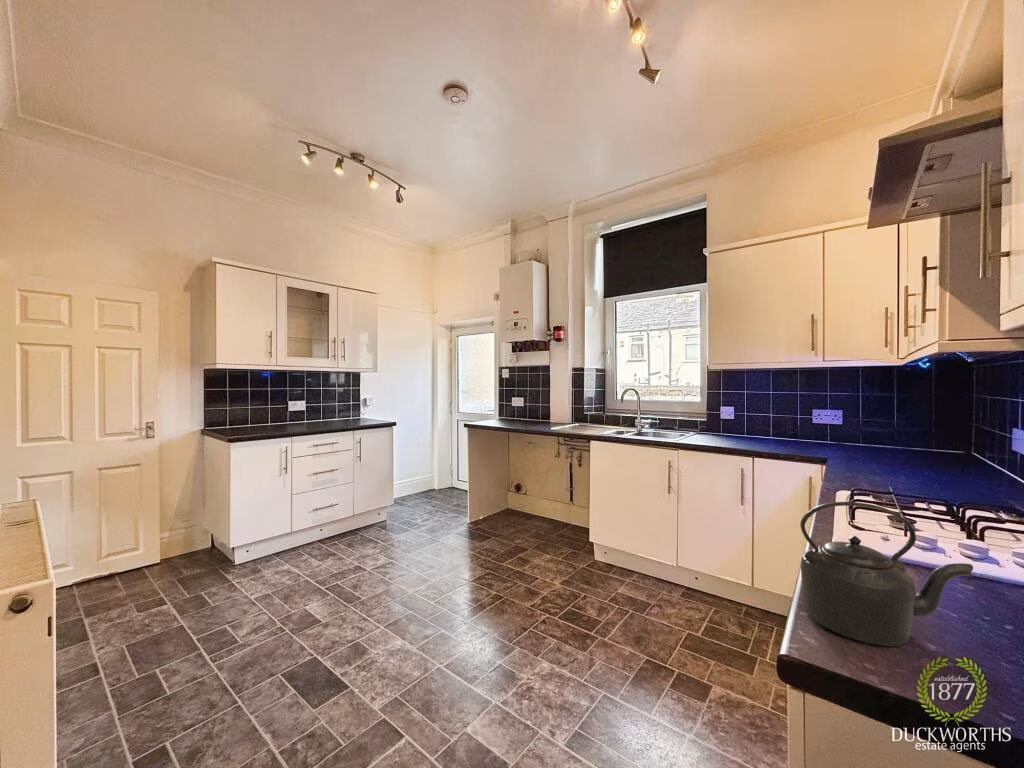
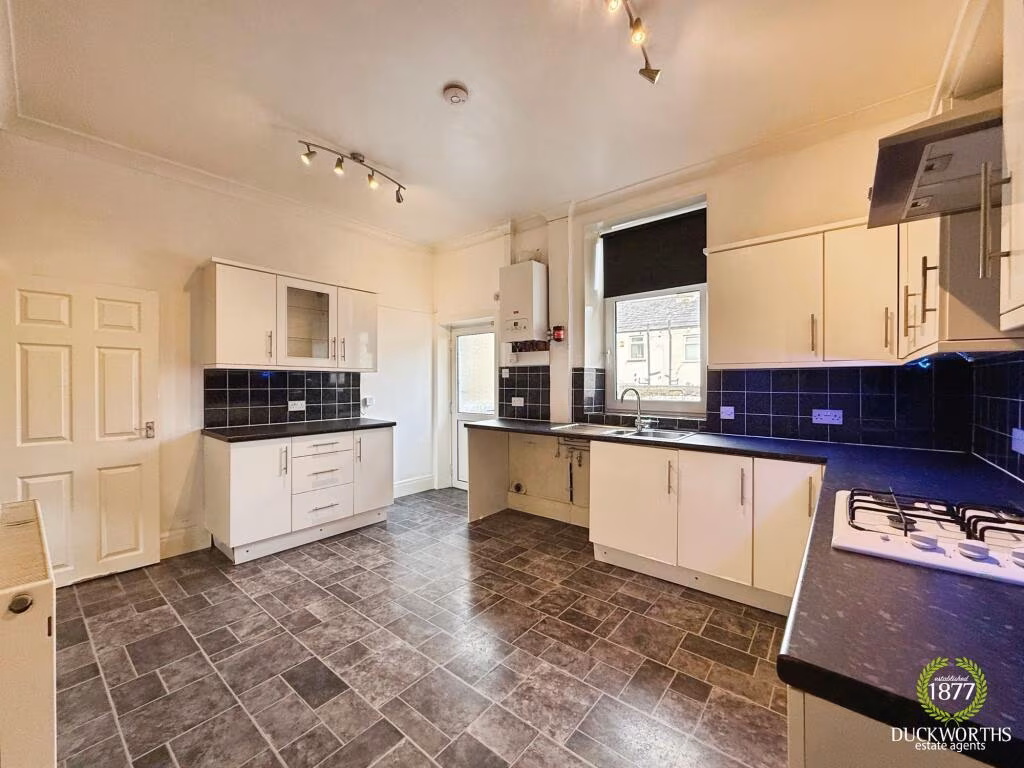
- kettle (881, 564)
